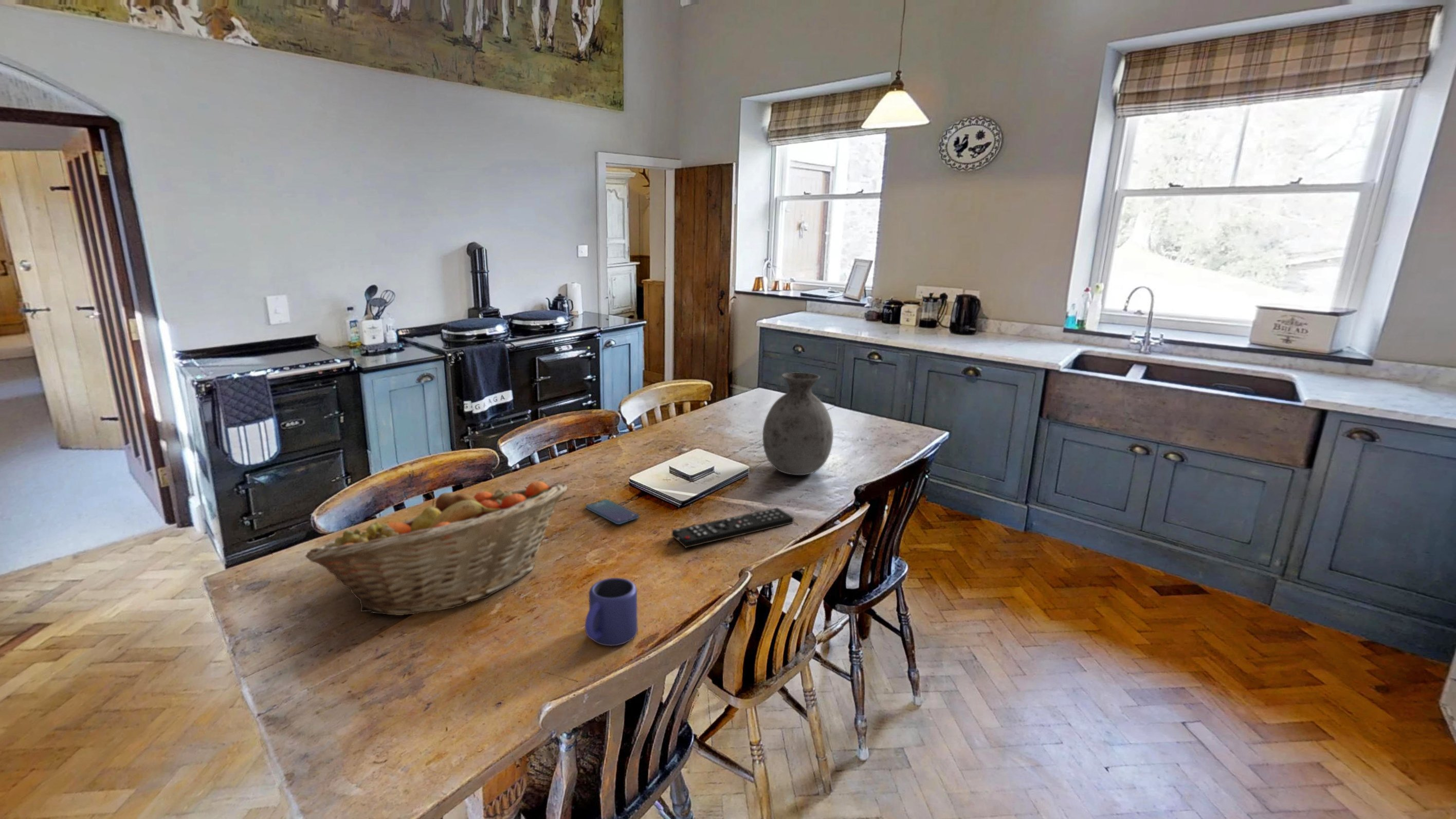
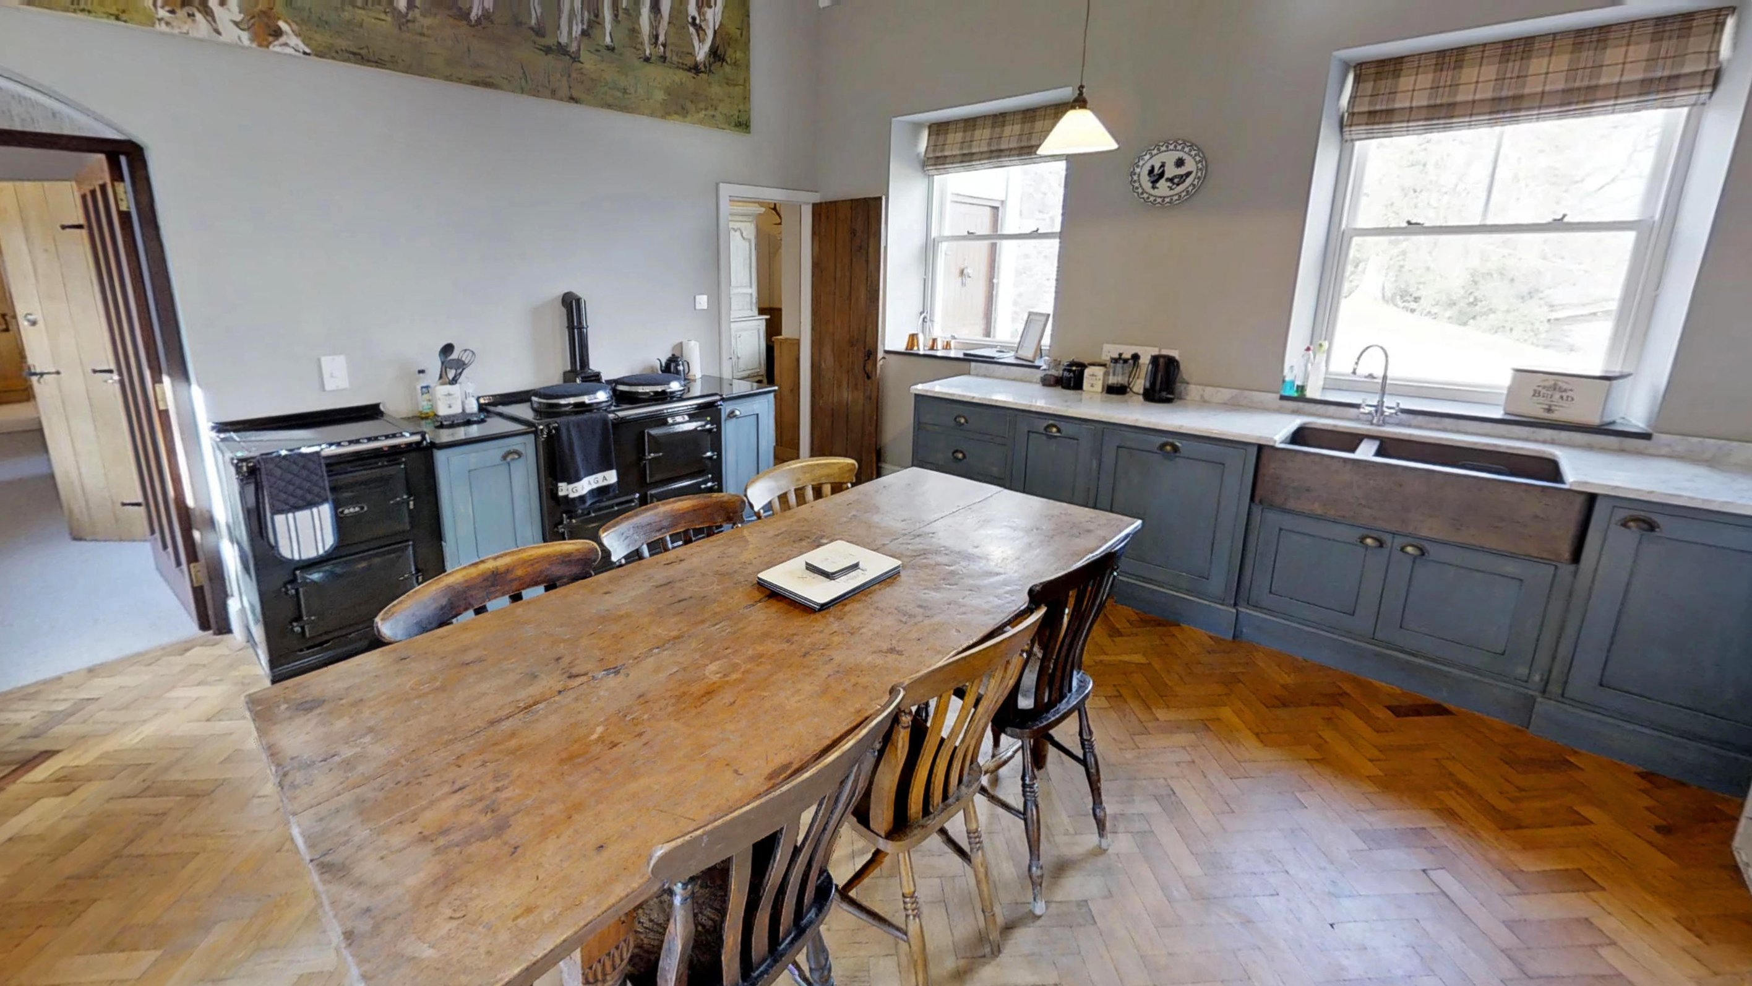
- mug (608, 614)
- smartphone (612, 511)
- vase (798, 424)
- fruit basket (450, 535)
- remote control (734, 525)
